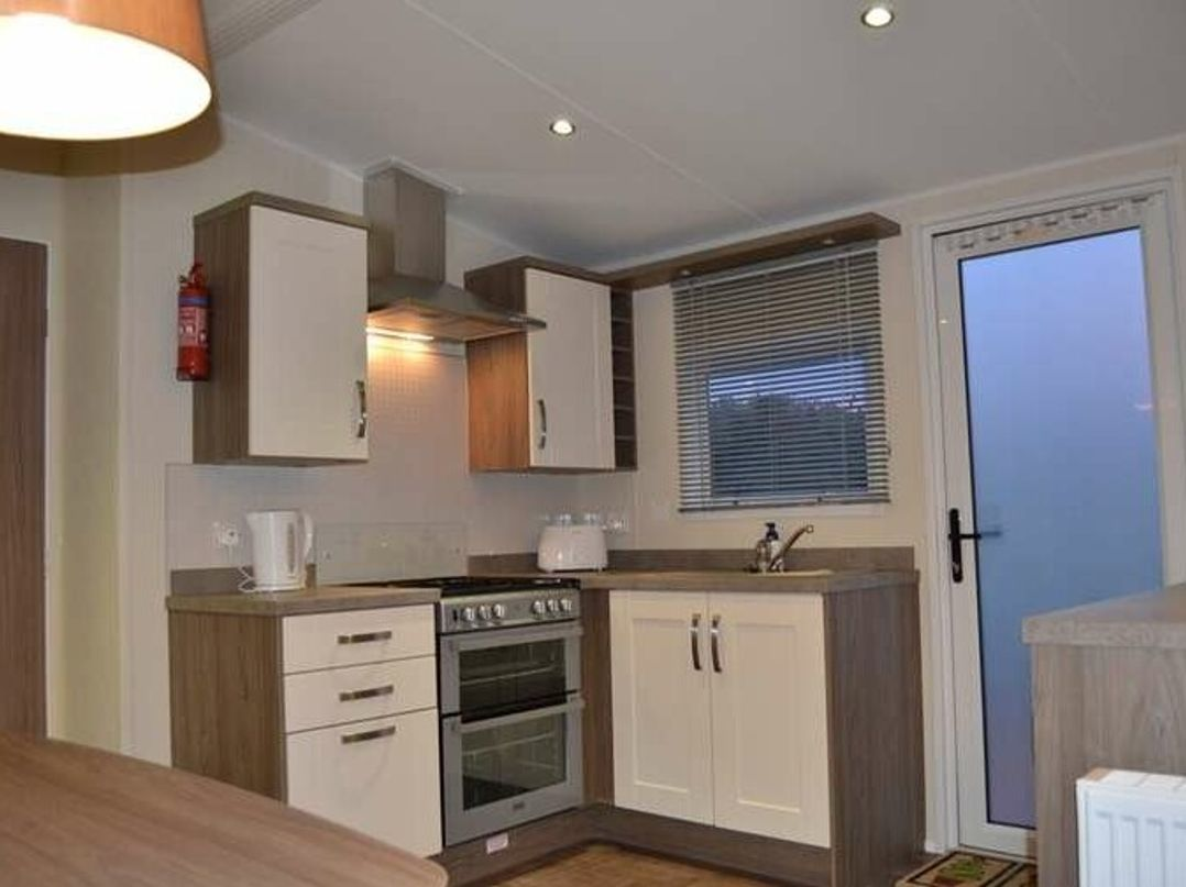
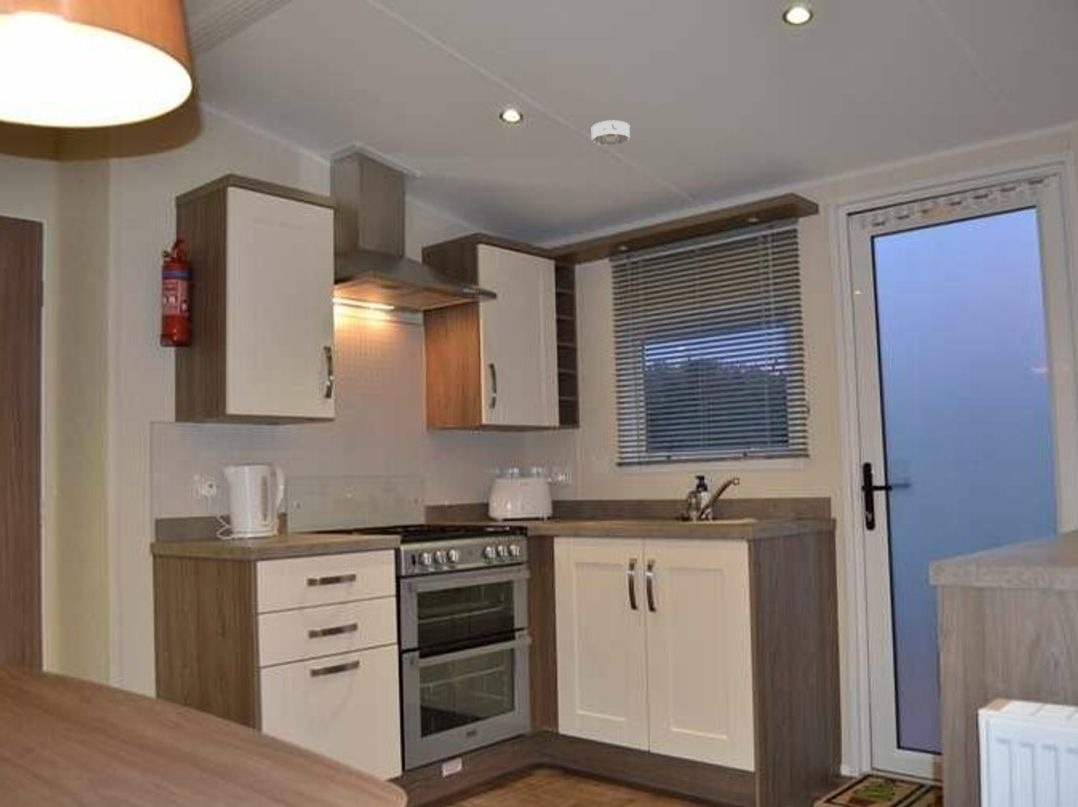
+ smoke detector (610, 132)
